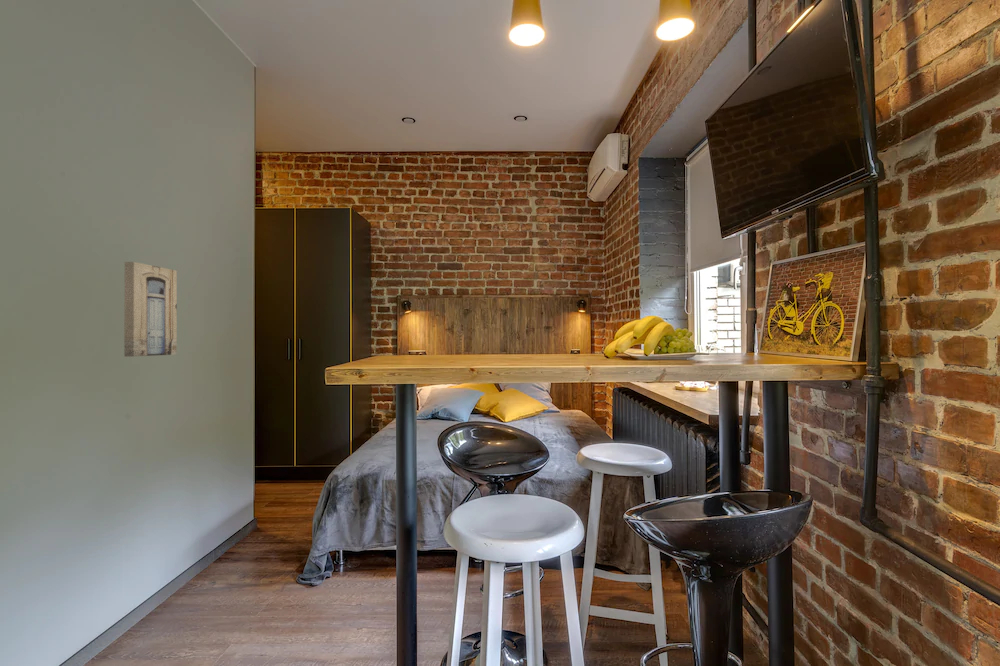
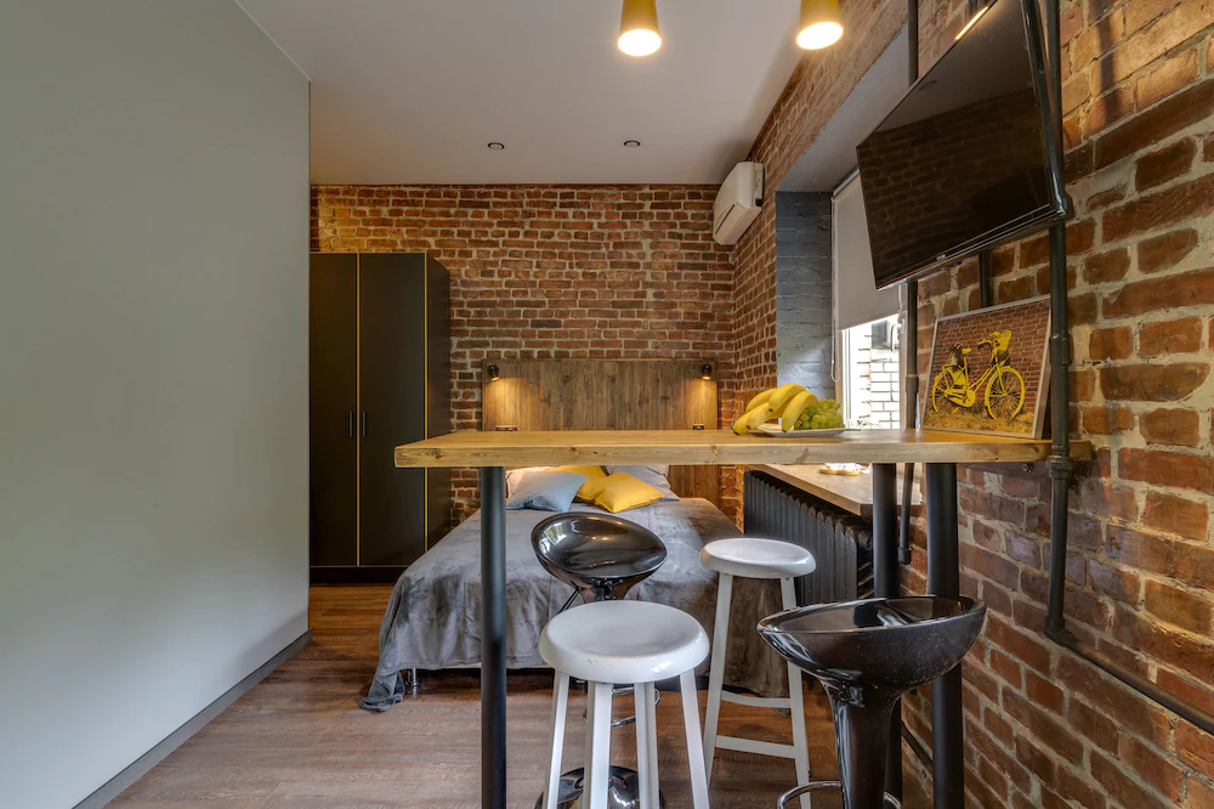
- wall art (152, 310)
